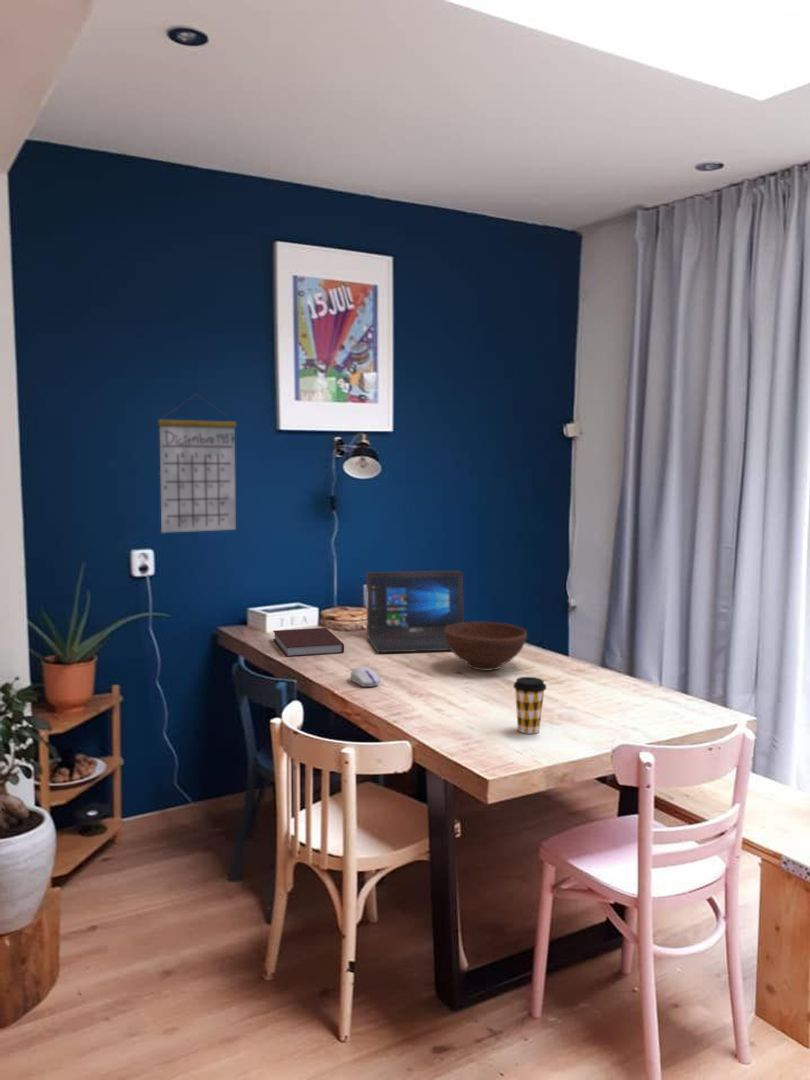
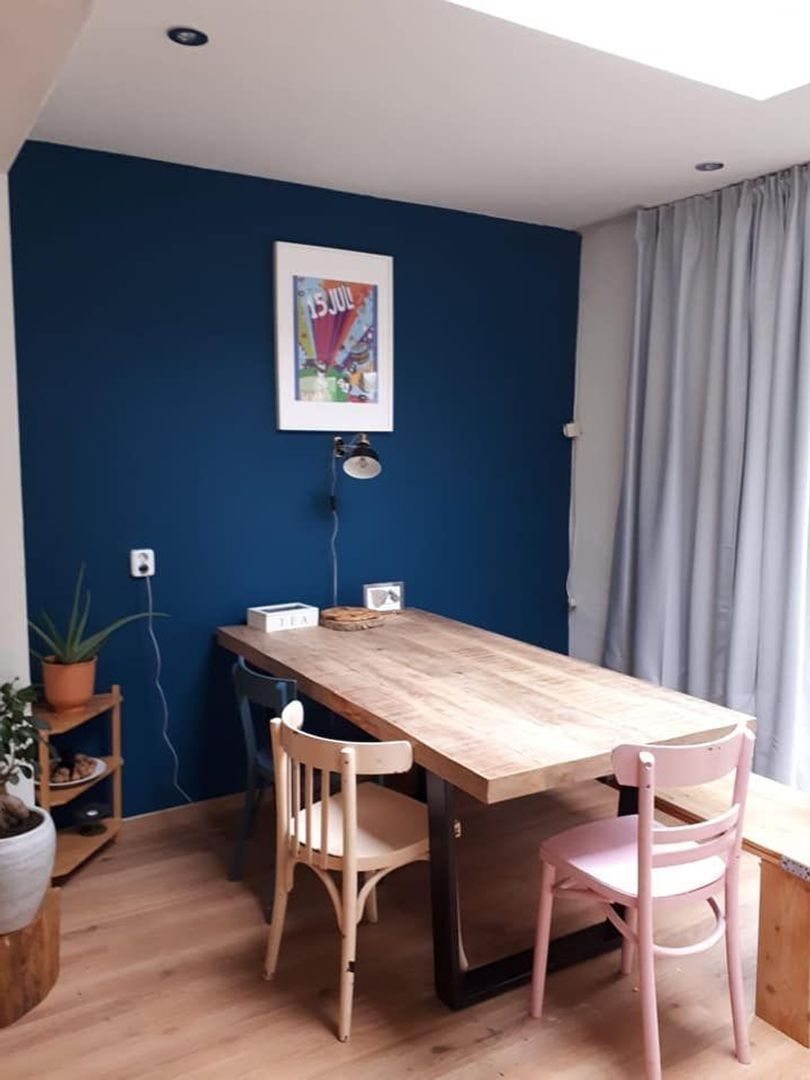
- laptop (422, 610)
- coffee cup (529, 705)
- calendar (198, 463)
- bowl (484, 648)
- computer mouse (364, 675)
- notebook (307, 641)
